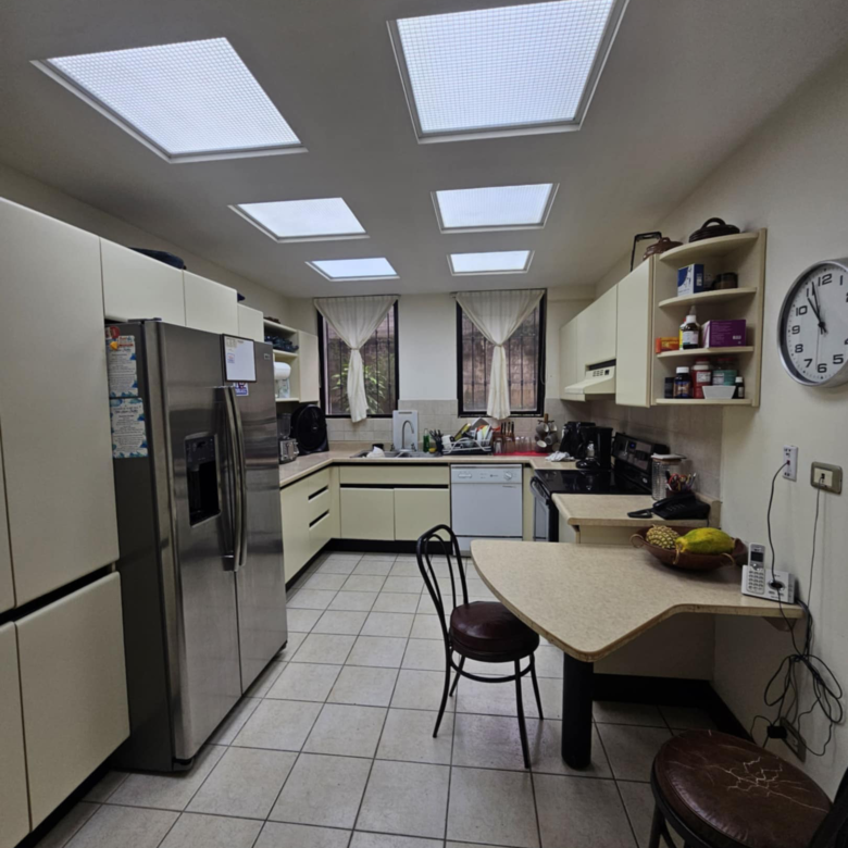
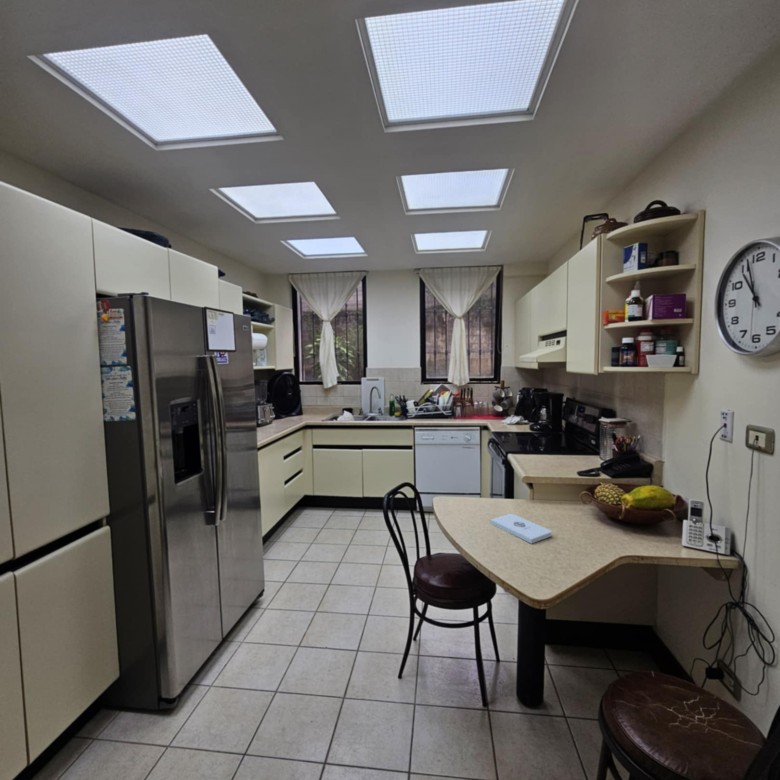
+ notepad (520, 527)
